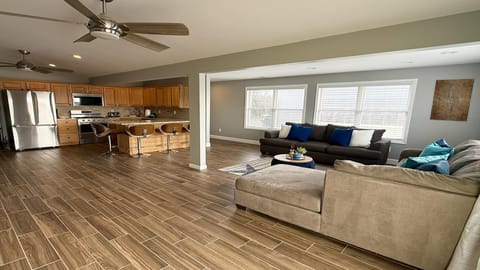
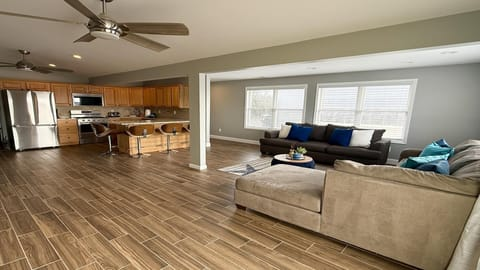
- wall art (450, 100)
